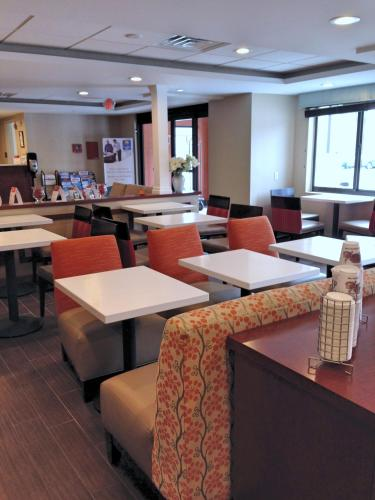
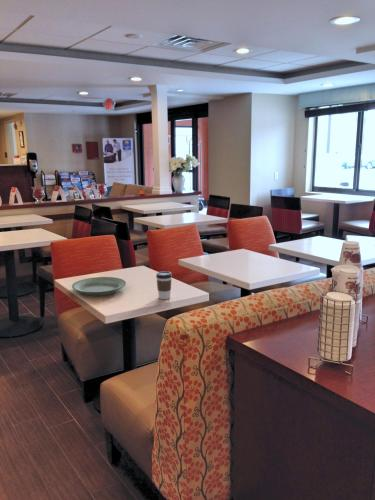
+ coffee cup (164, 285)
+ plate (99, 287)
